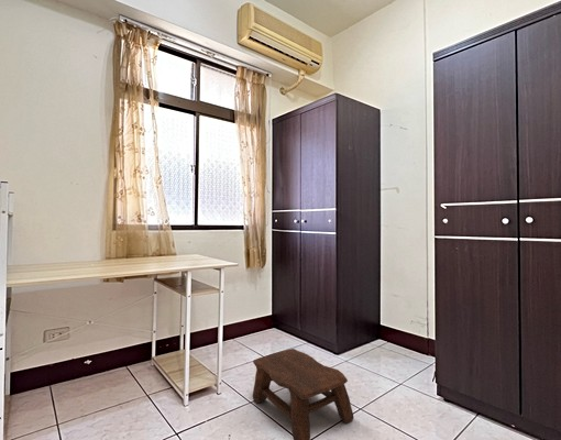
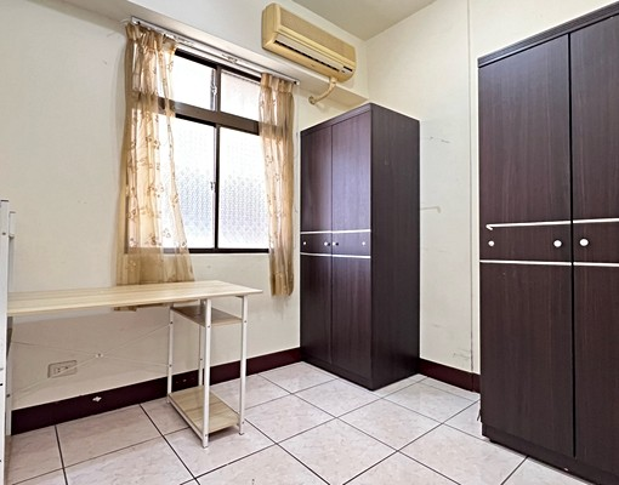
- stool (300, 387)
